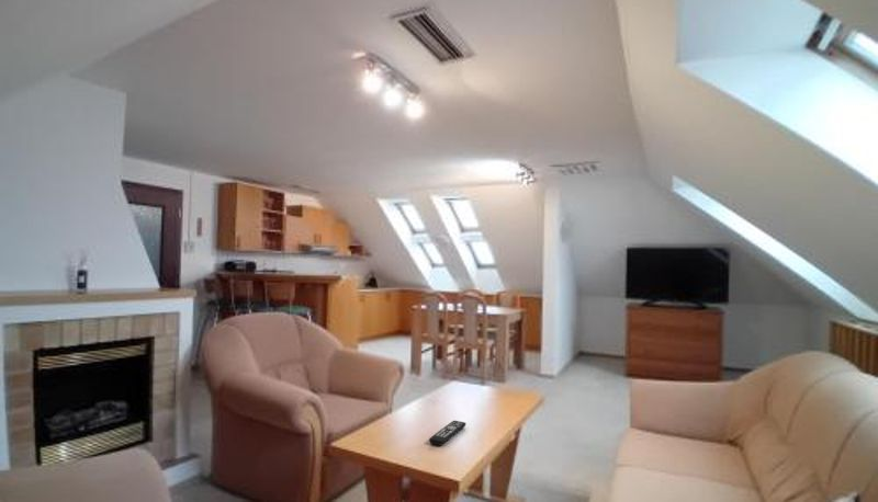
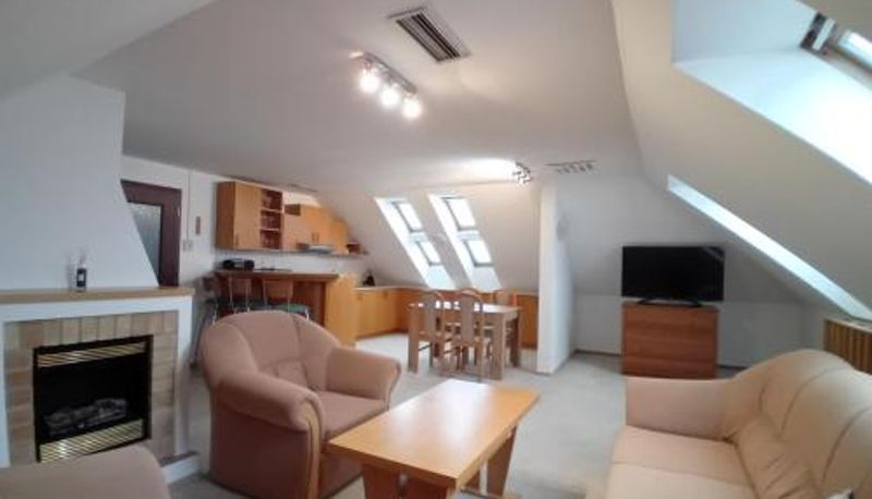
- remote control (448, 432)
